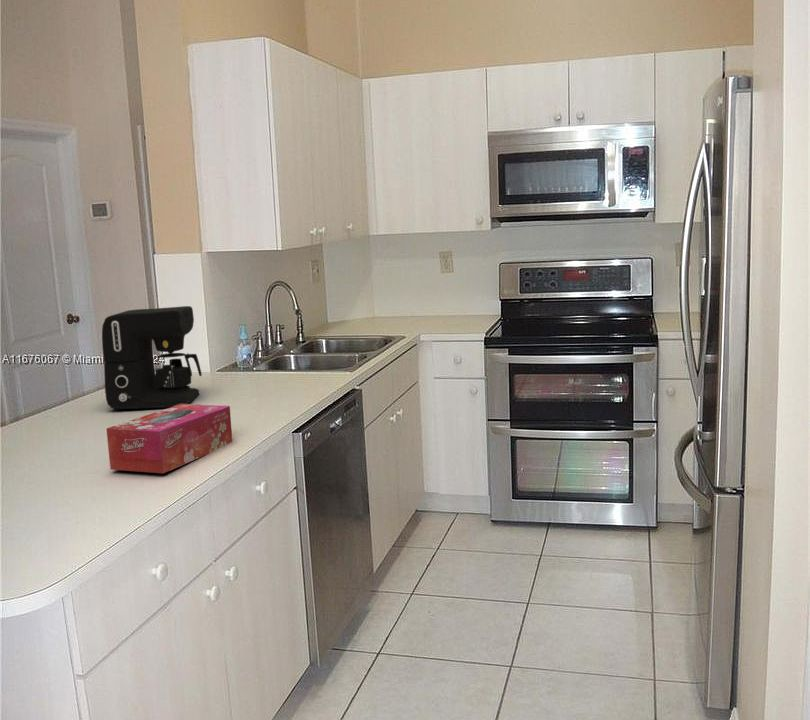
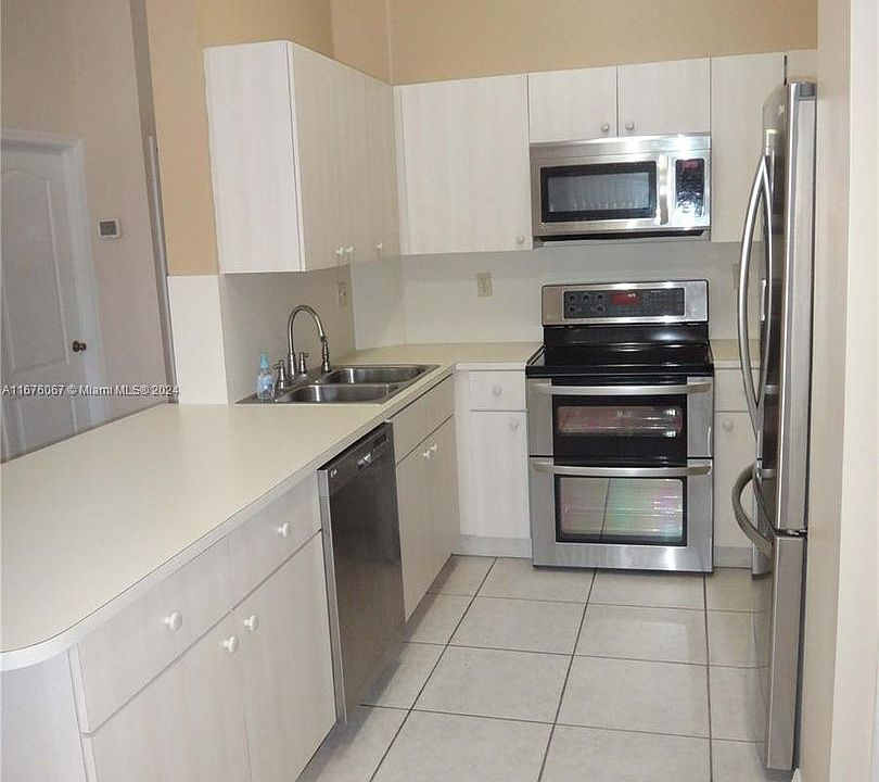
- coffee maker (157, 356)
- tissue box (172, 436)
